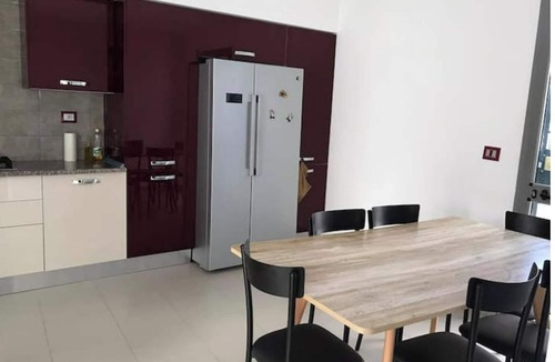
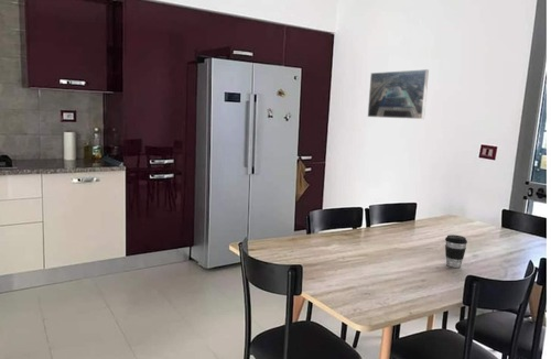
+ coffee cup (454, 251)
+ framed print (396, 95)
